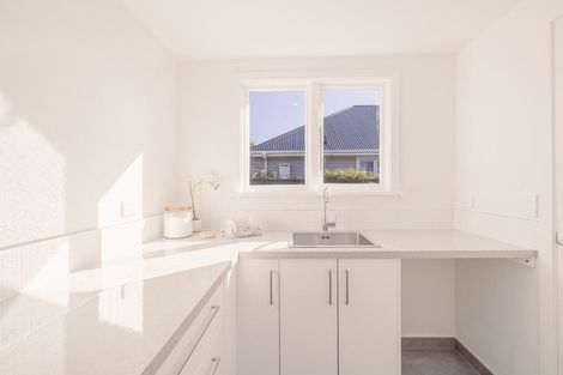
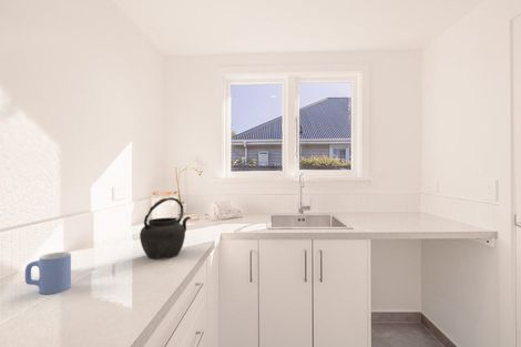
+ kettle (168, 225)
+ mug (49, 272)
